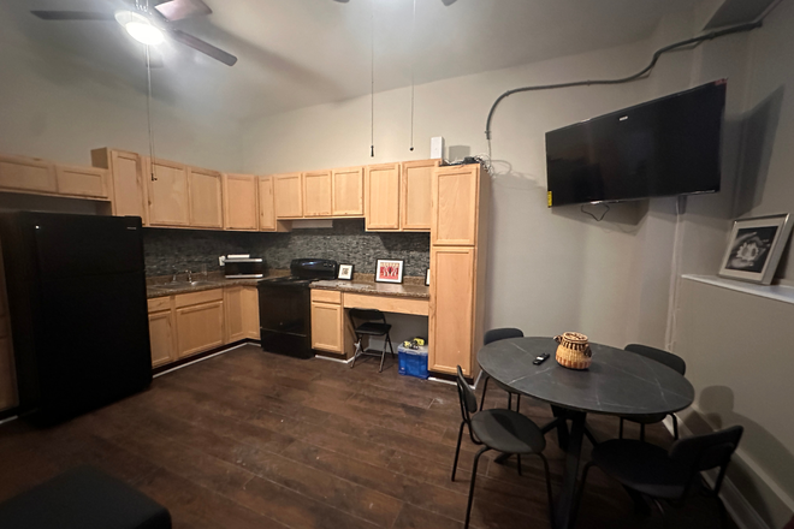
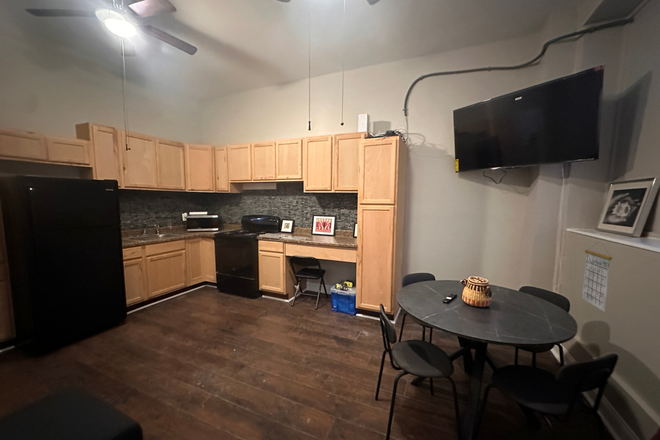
+ calendar (595, 273)
